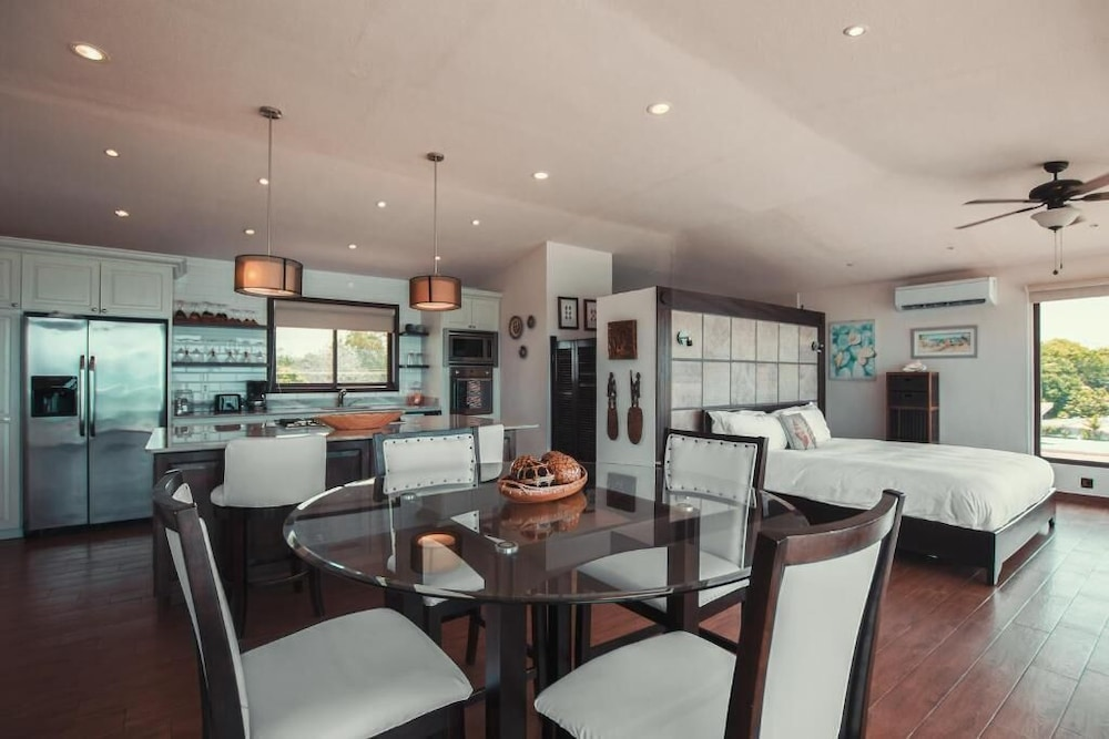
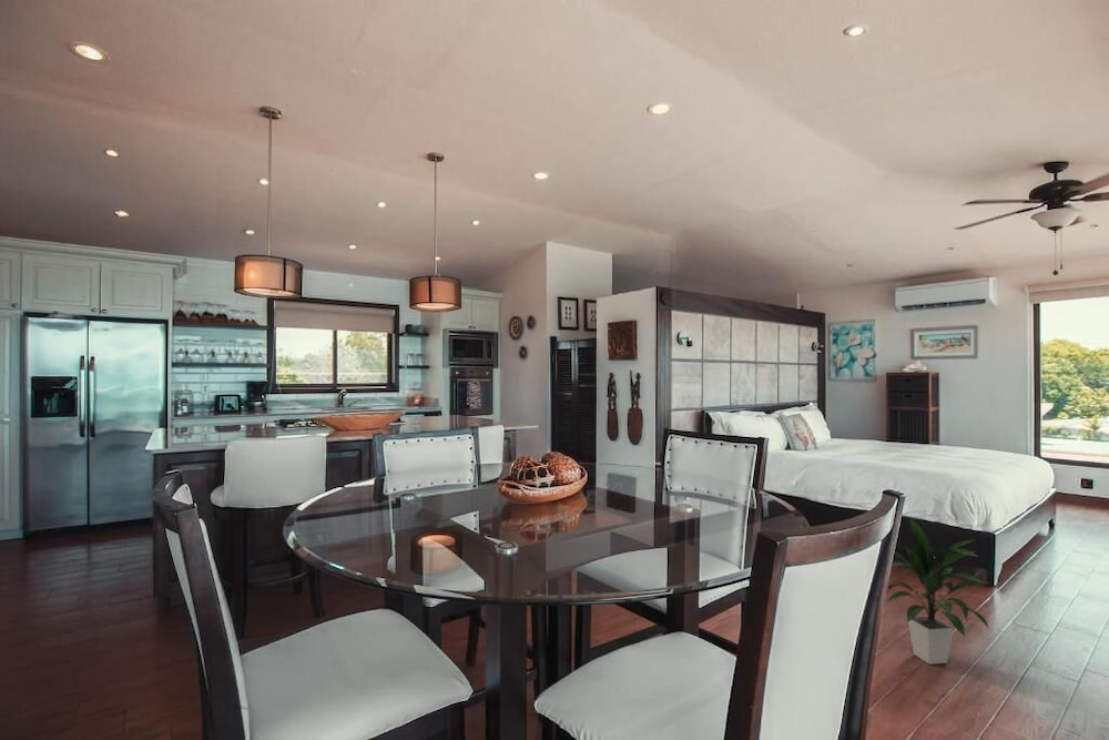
+ indoor plant (935, 591)
